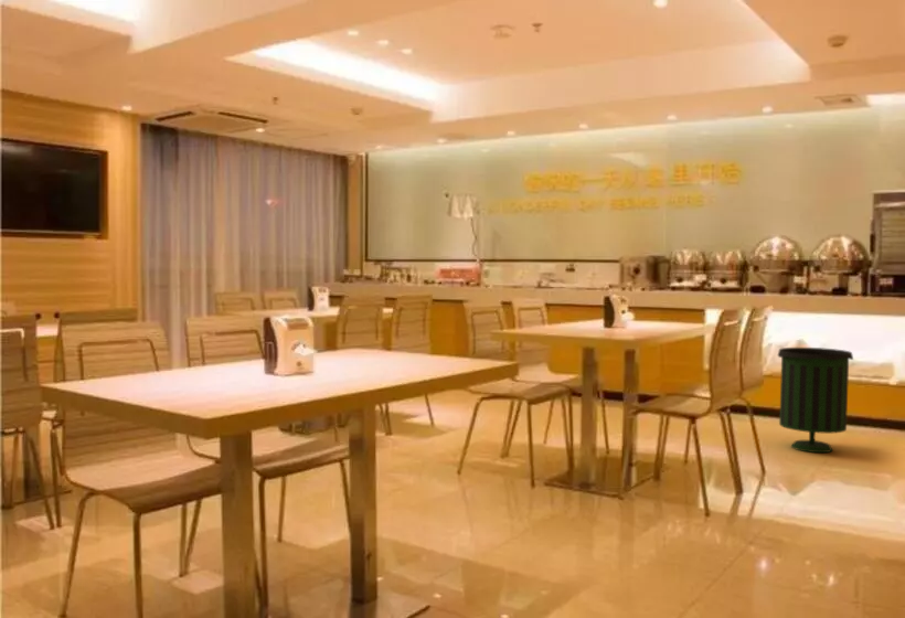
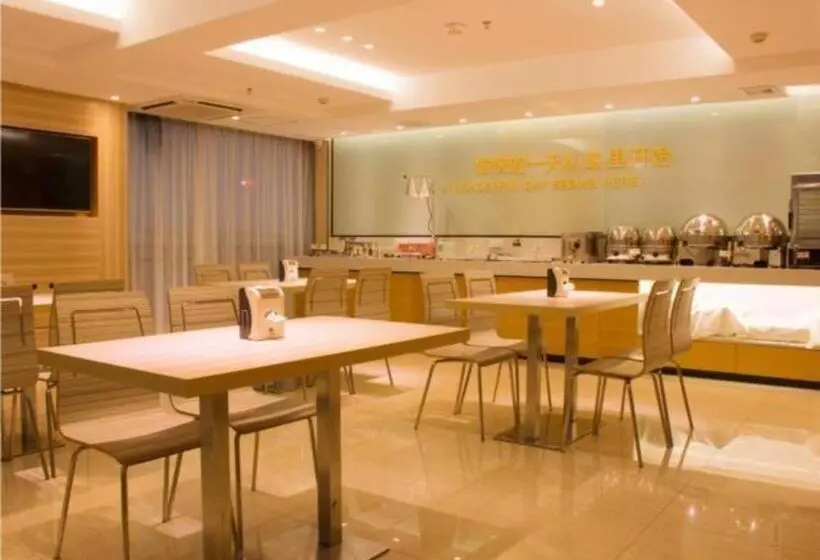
- trash can (812, 399)
